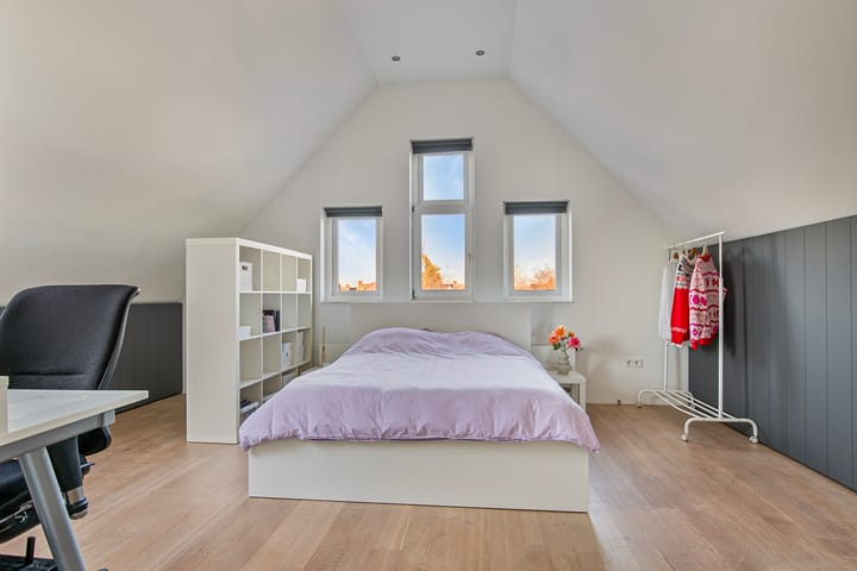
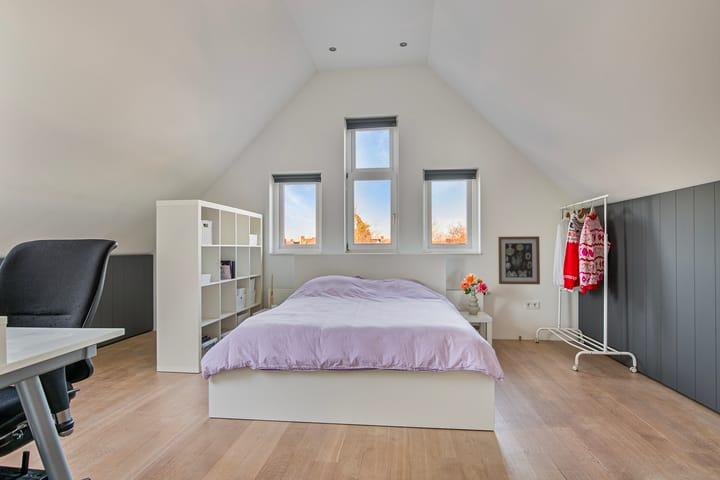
+ wall art (518, 260)
